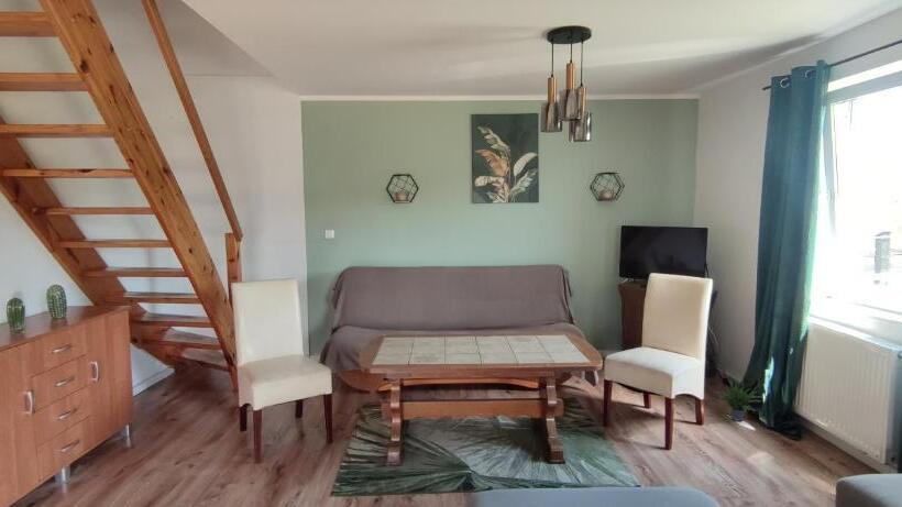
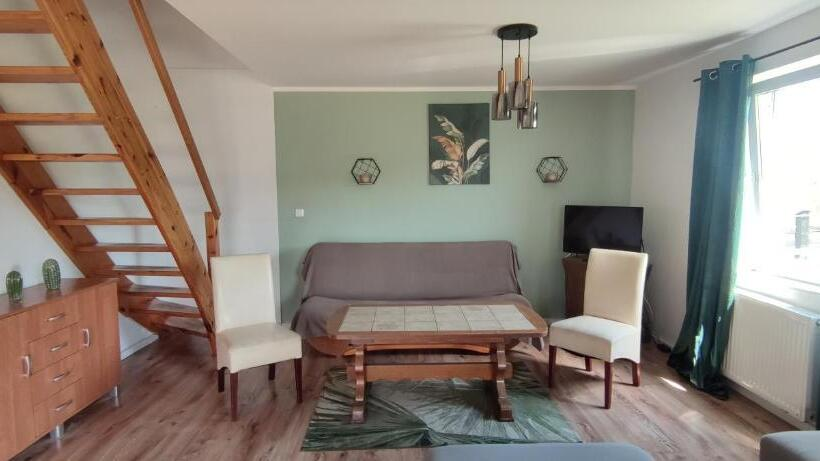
- potted plant (740, 395)
